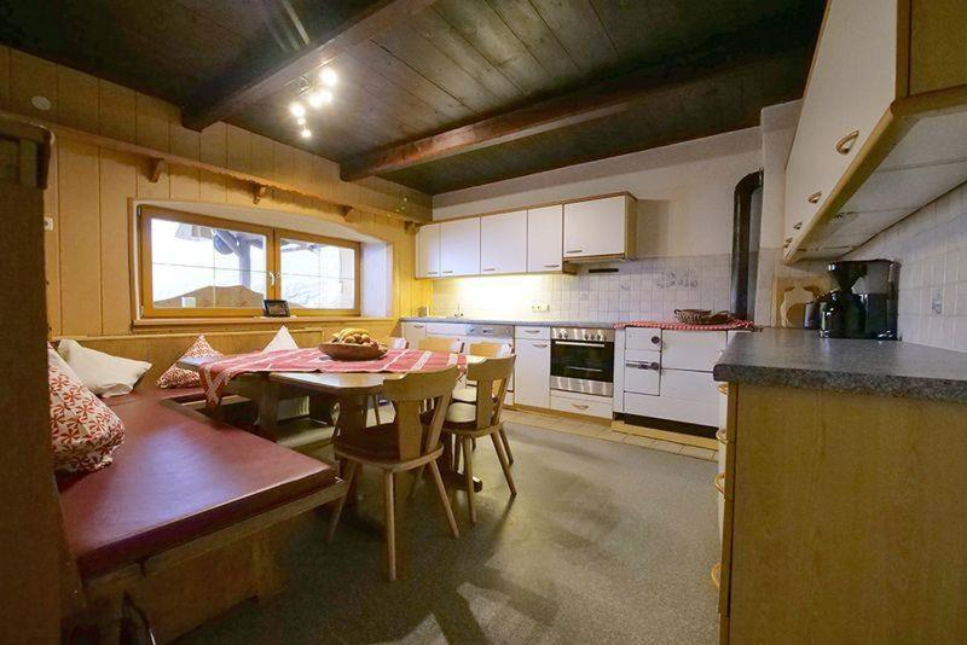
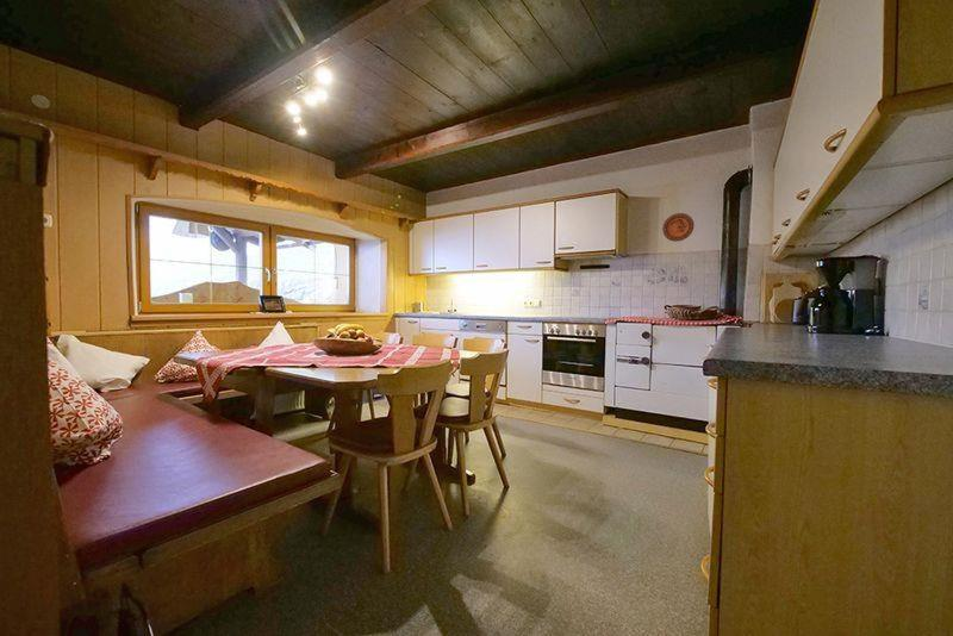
+ decorative plate (678, 226)
